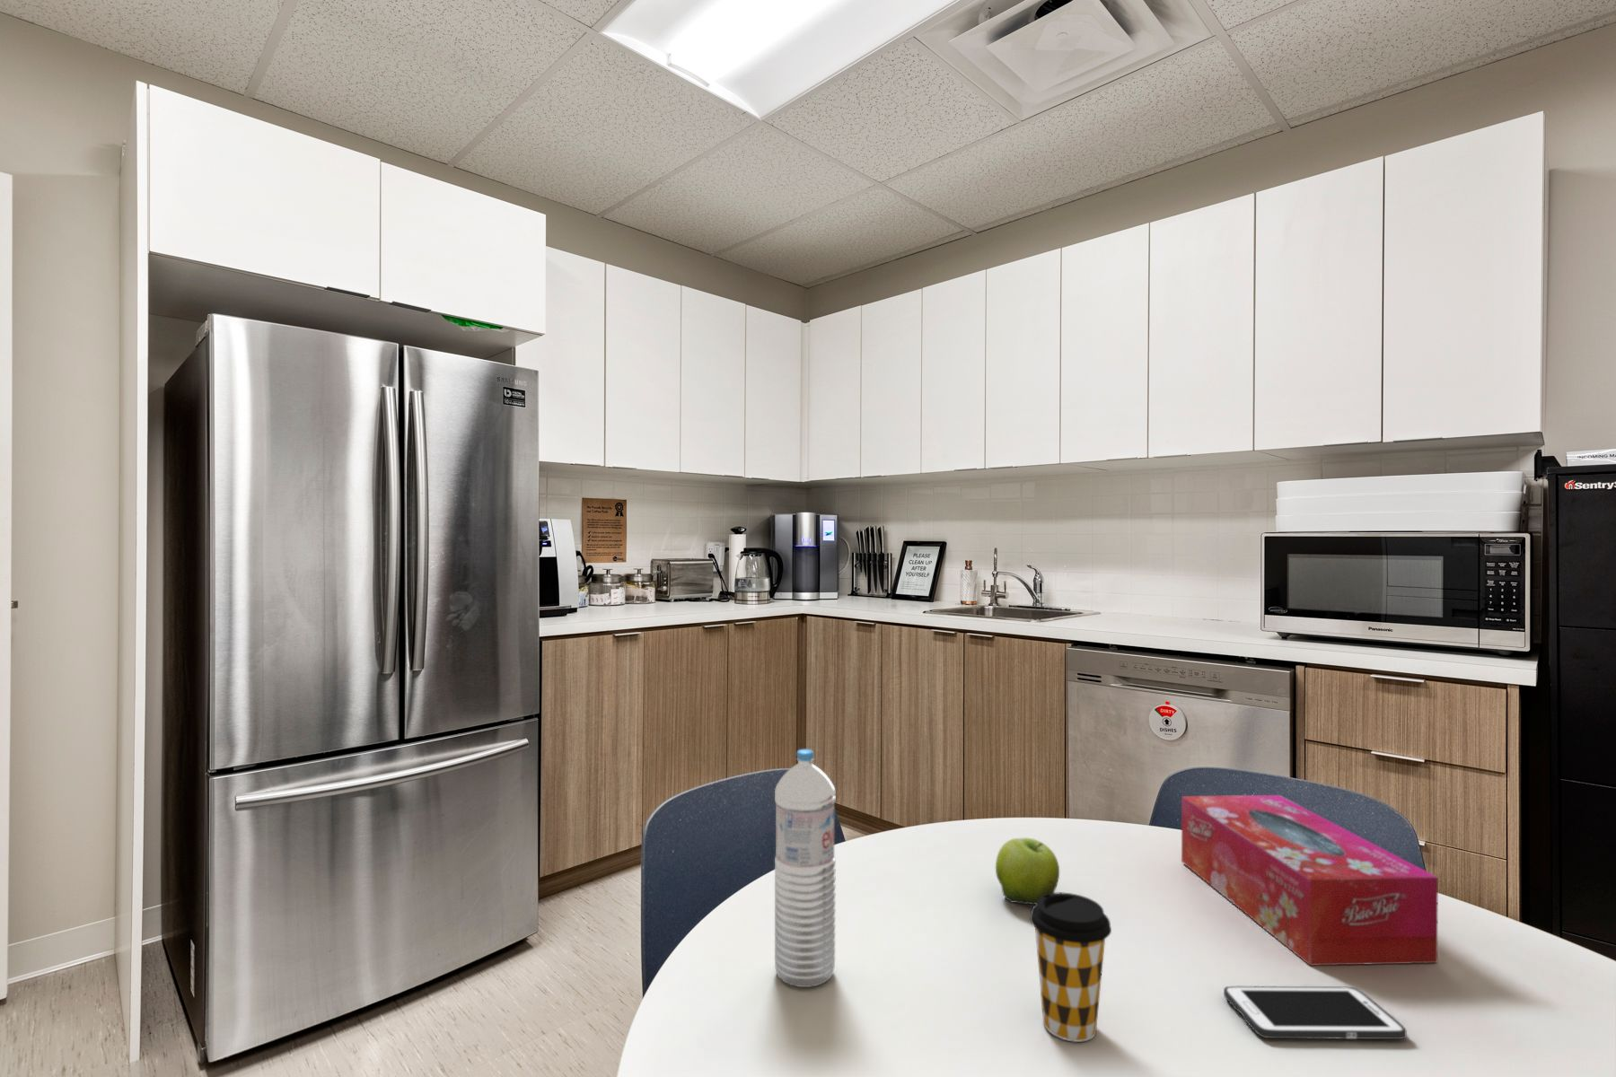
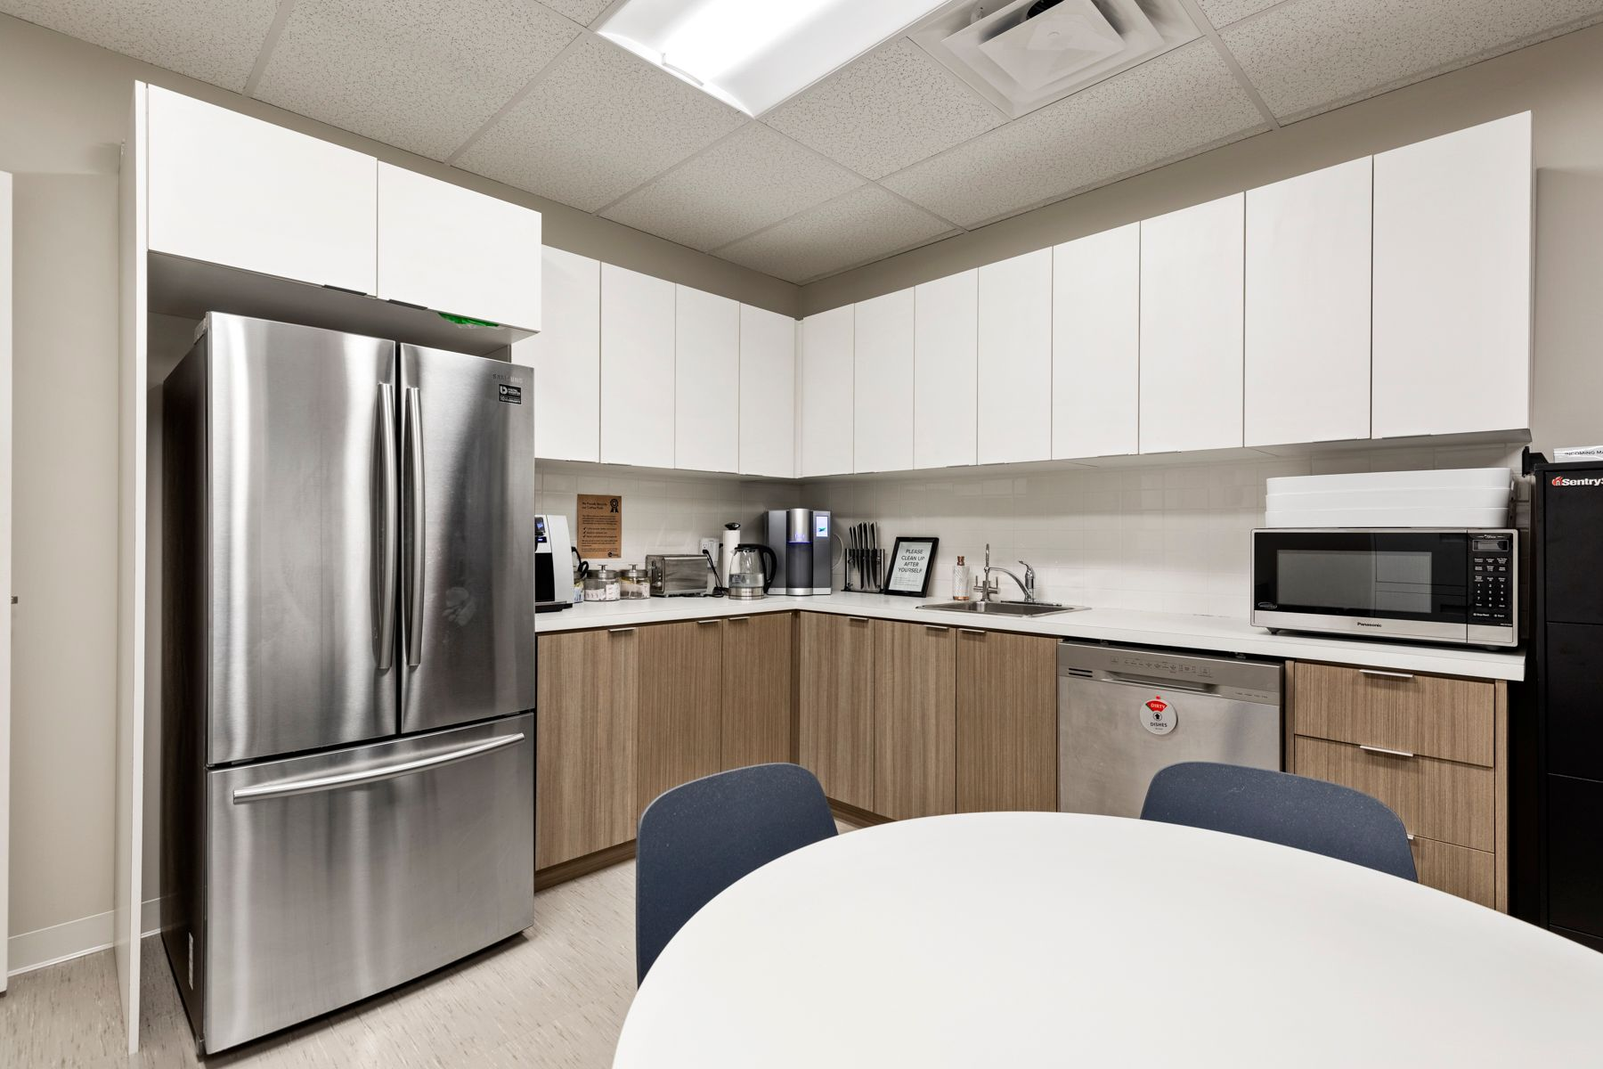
- water bottle (804, 862)
- cell phone (1311, 1011)
- tissue box (1291, 868)
- coffee cup (1069, 965)
- fruit (1027, 869)
